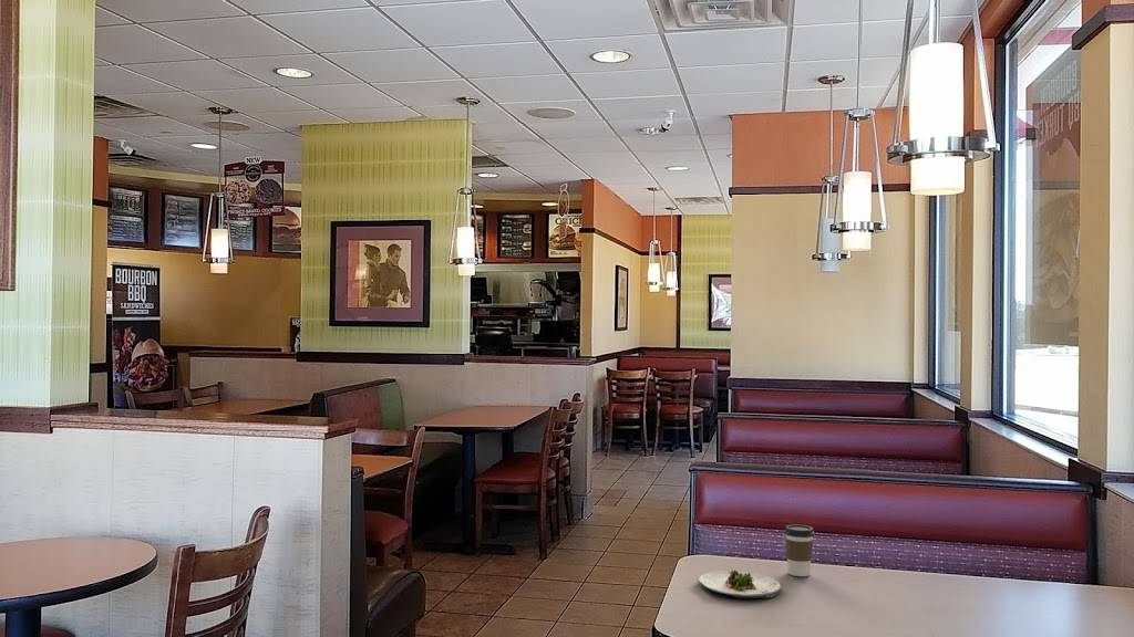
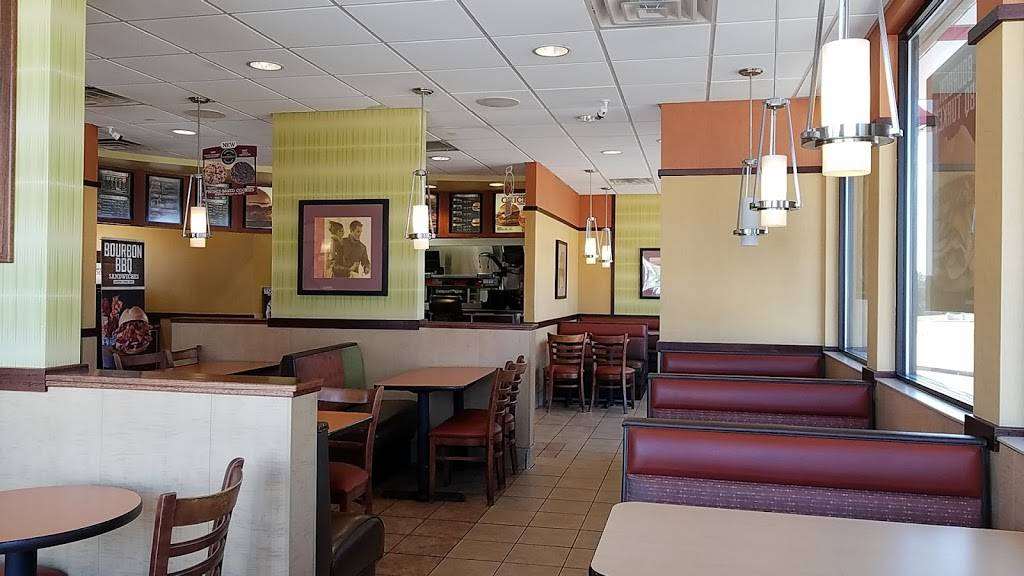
- coffee cup (798, 550)
- salad plate (740, 578)
